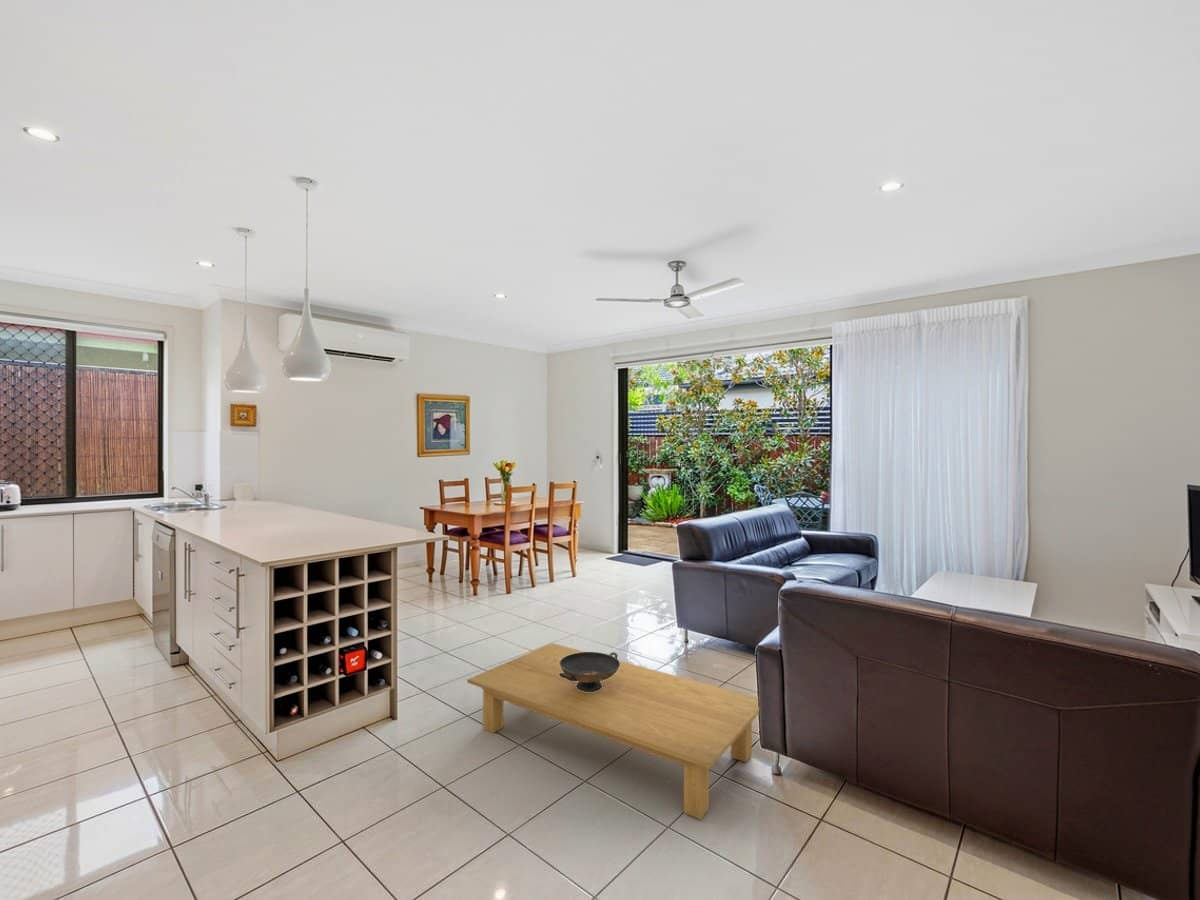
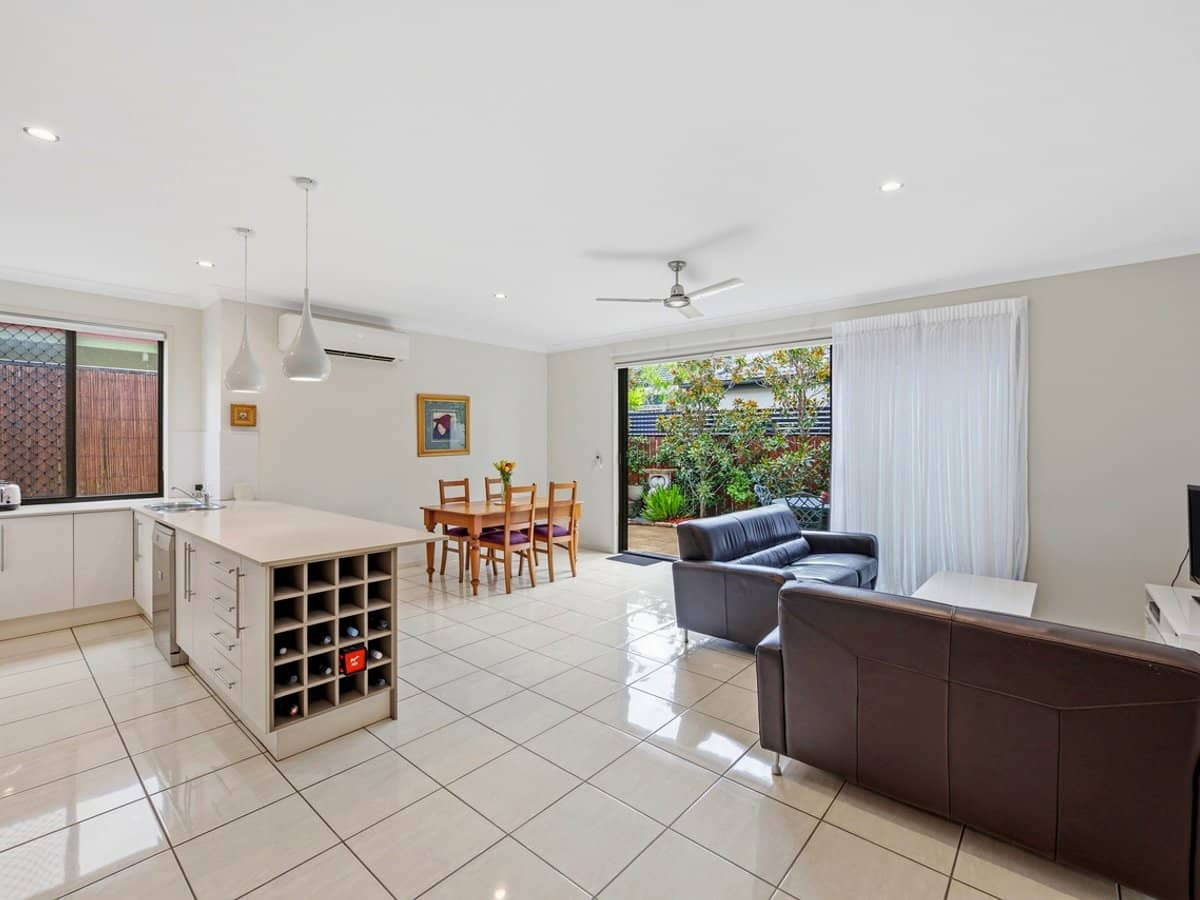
- decorative bowl (589, 673)
- coffee table (611, 715)
